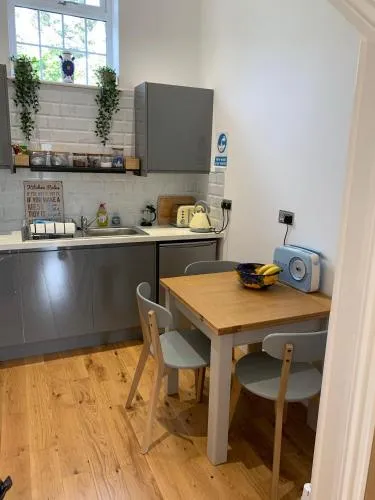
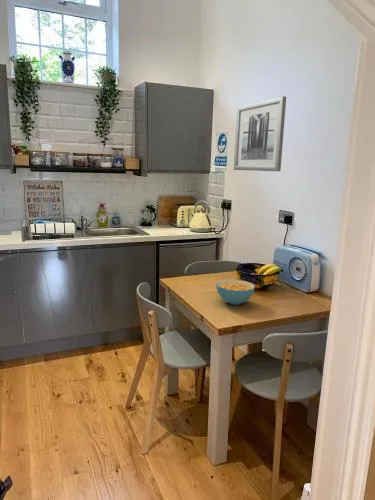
+ cereal bowl (235, 293)
+ wall art (257, 137)
